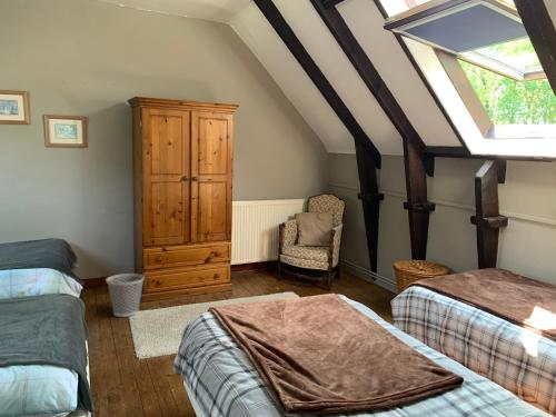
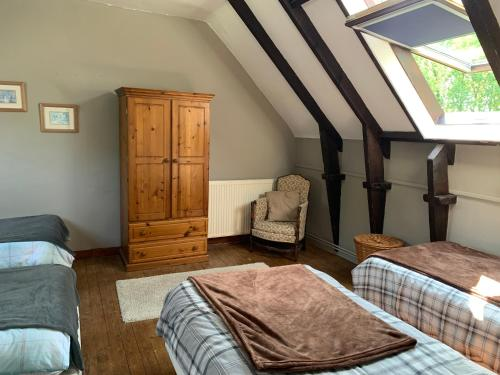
- wastebasket (126, 295)
